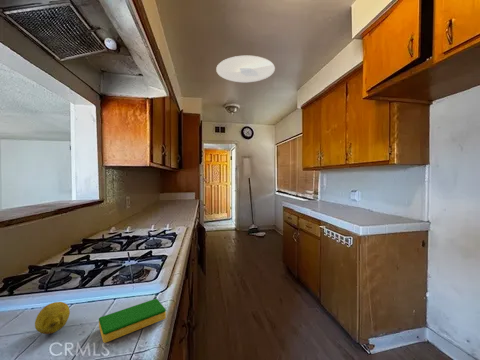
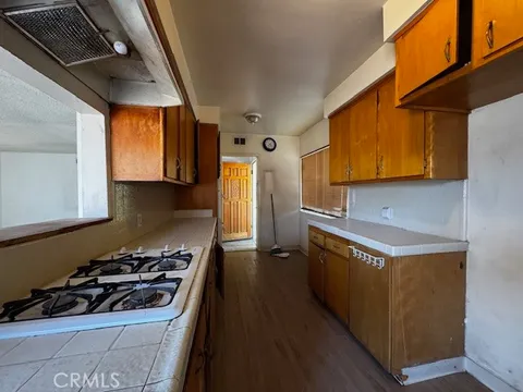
- ceiling light (245, 67)
- fruit (53, 316)
- dish sponge (133, 318)
